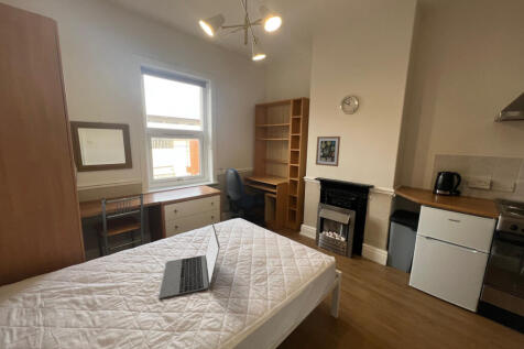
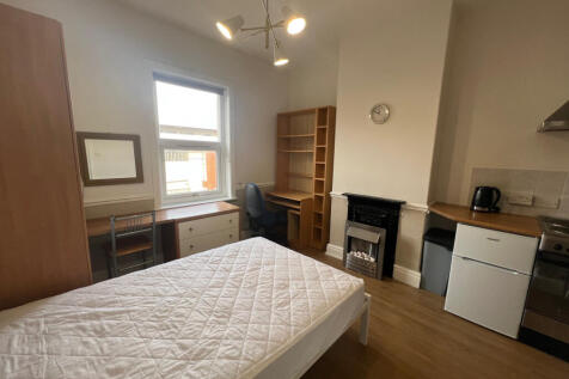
- wall art (327, 151)
- laptop (190, 258)
